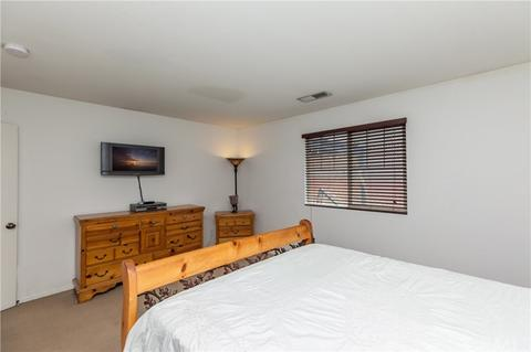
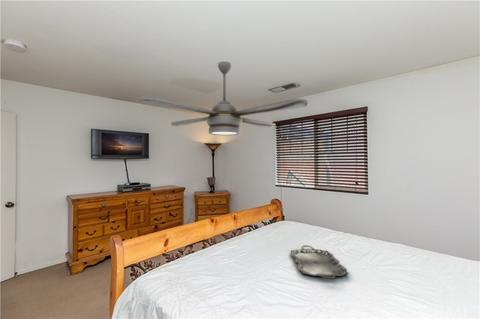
+ serving tray (316, 260)
+ ceiling fan (224, 98)
